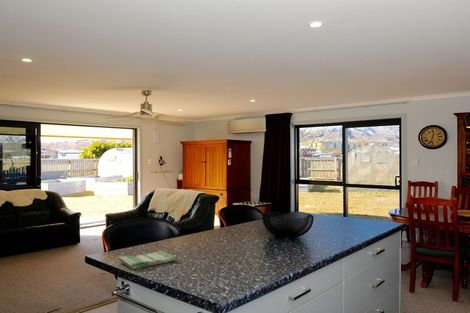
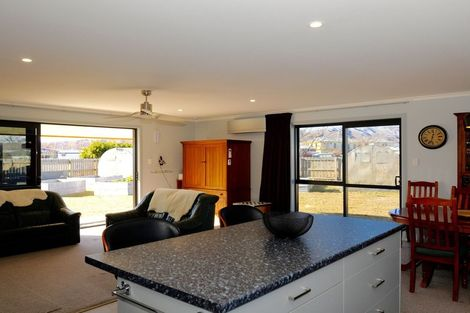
- dish towel (147, 258)
